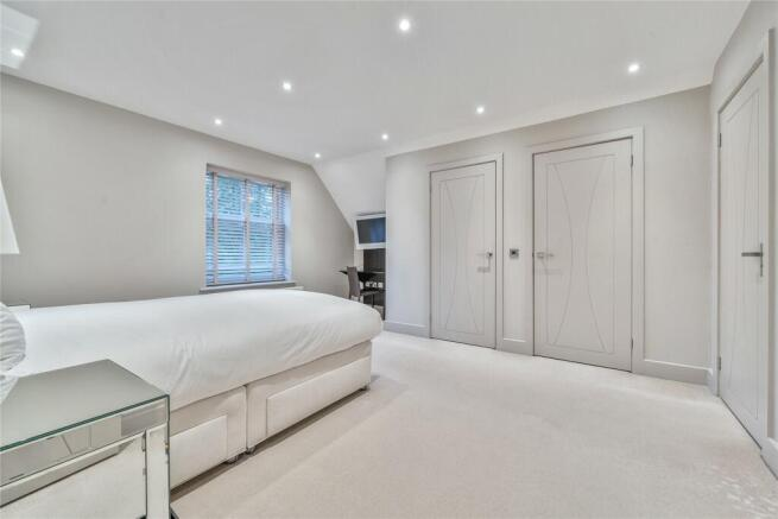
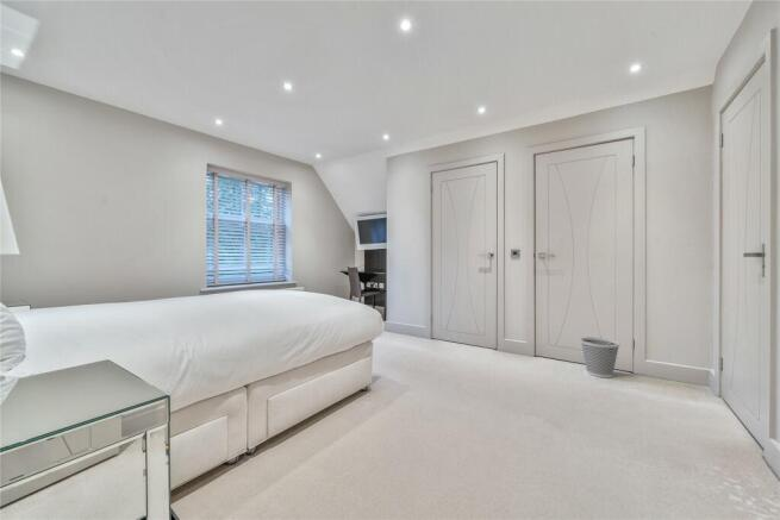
+ wastebasket (599, 357)
